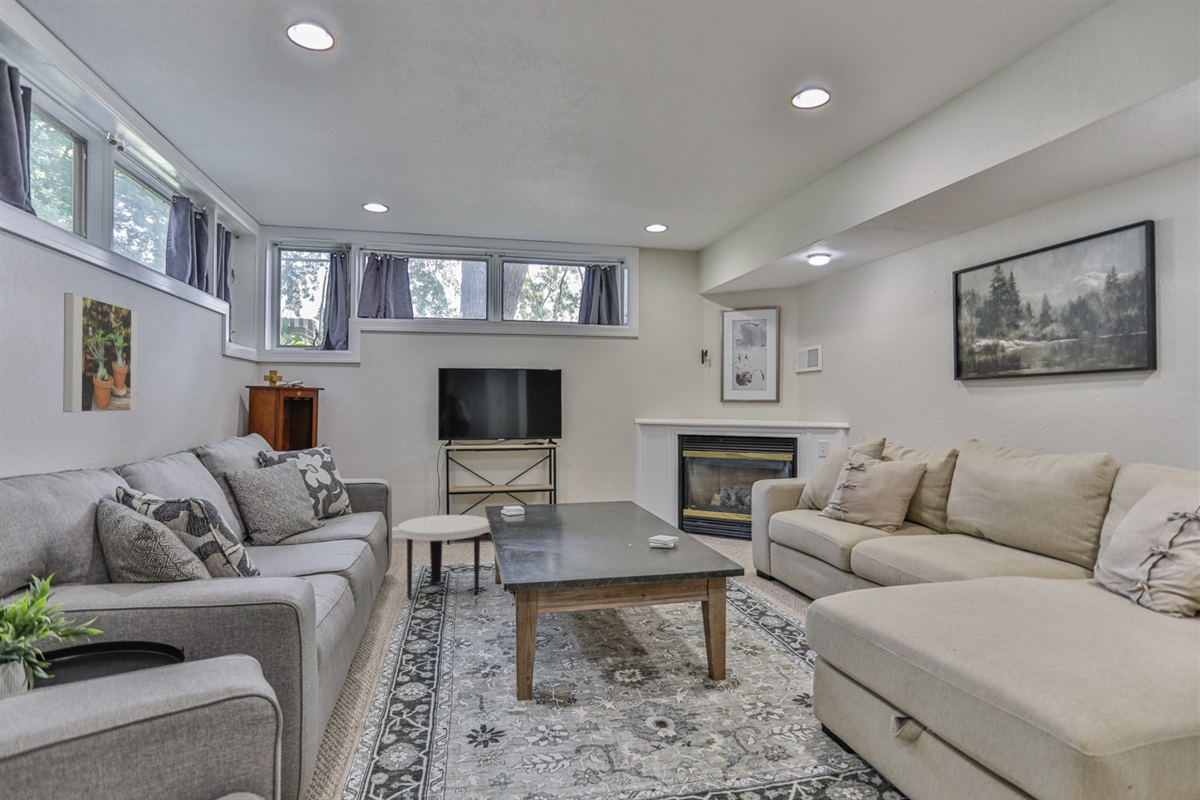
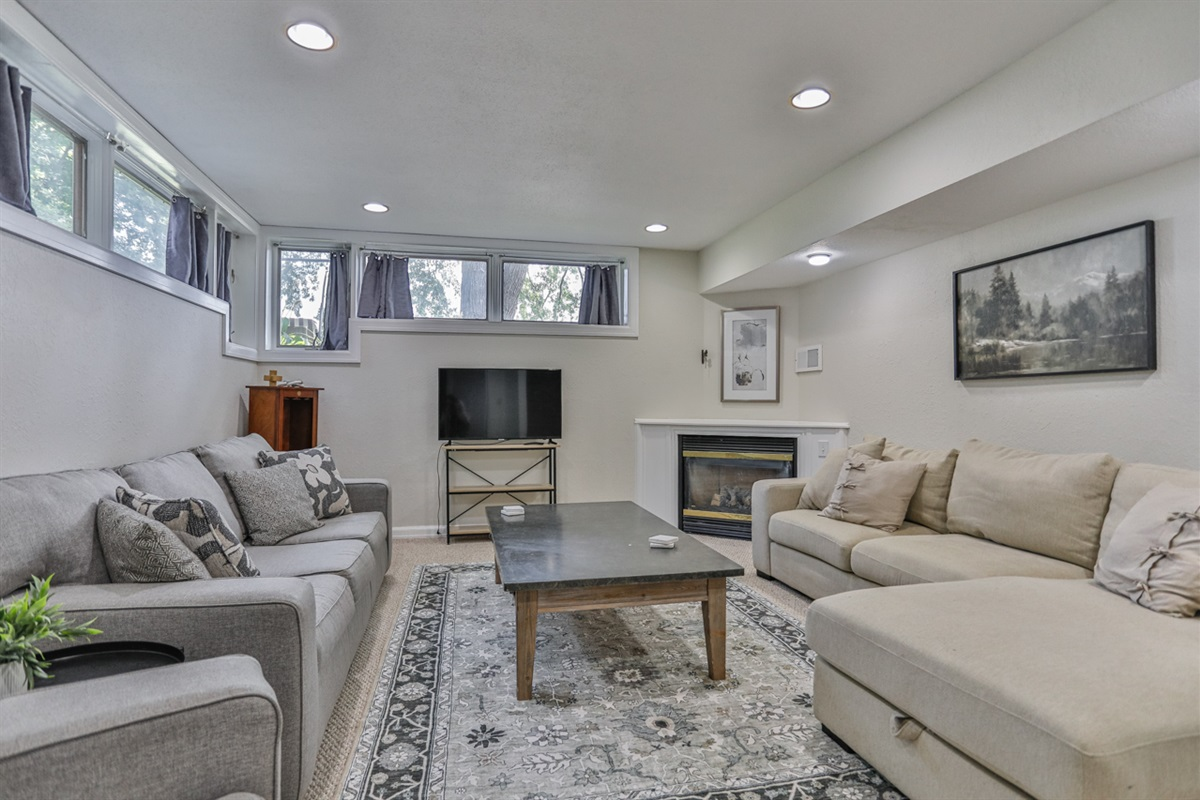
- side table (441, 557)
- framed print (104, 357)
